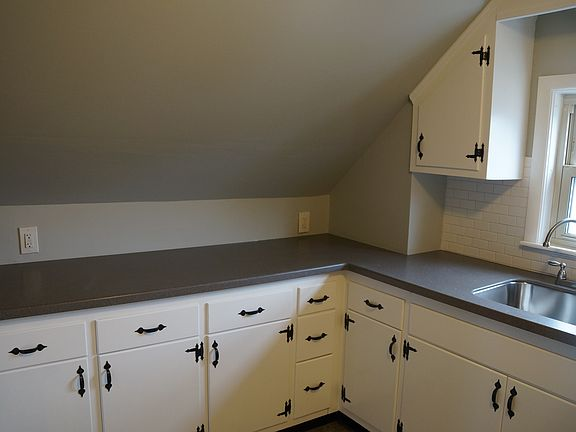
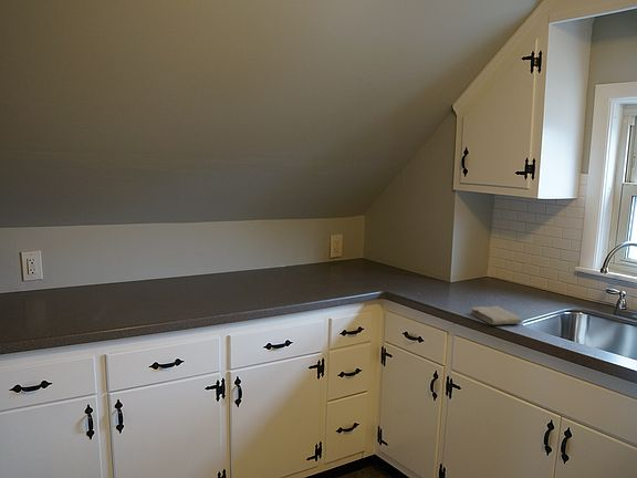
+ washcloth (494, 314)
